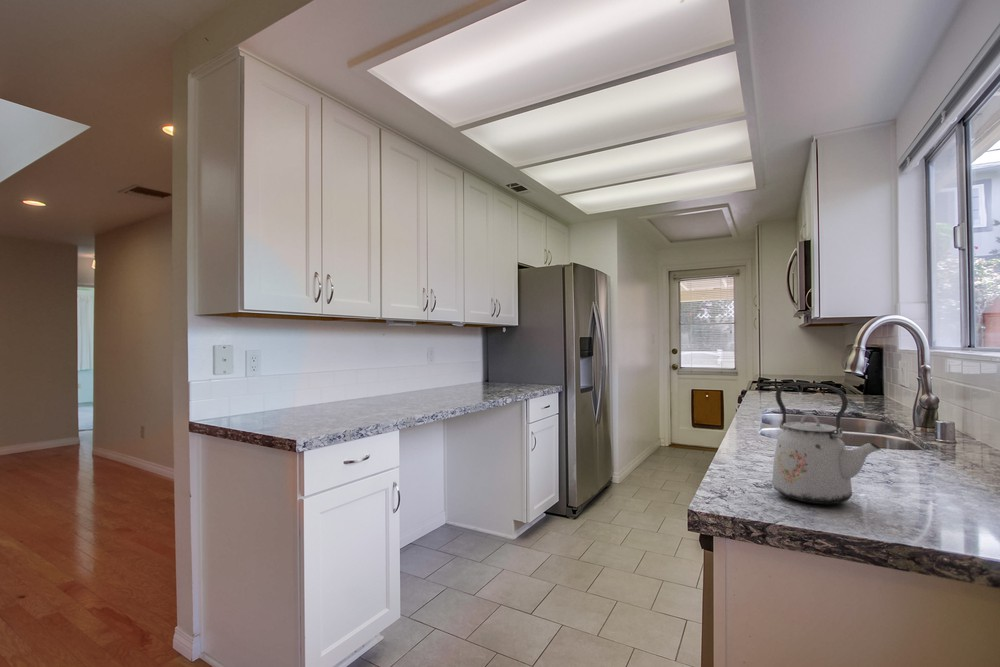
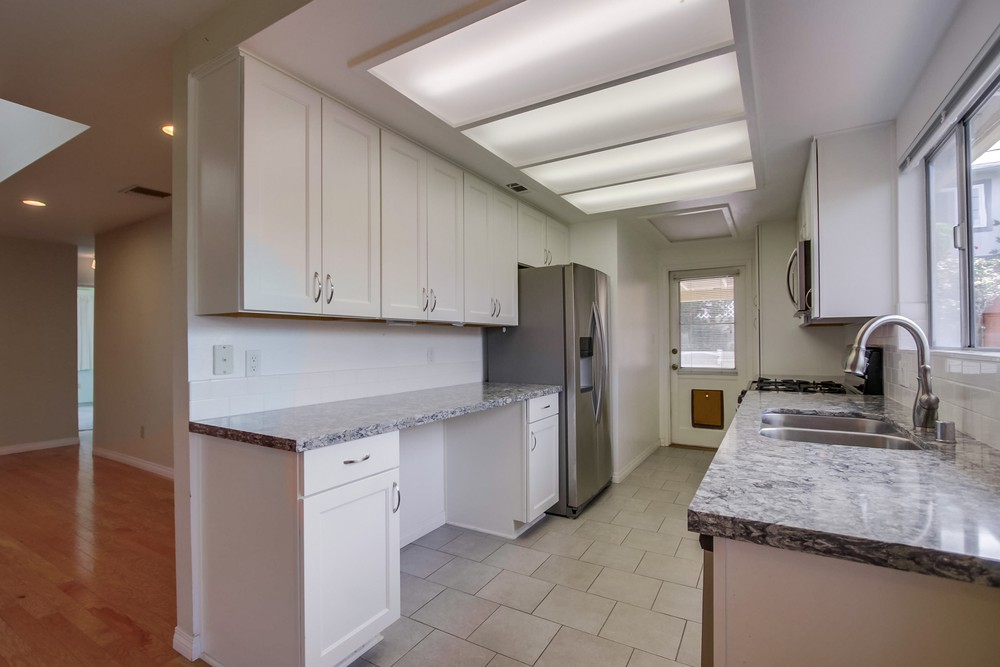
- kettle (824, 442)
